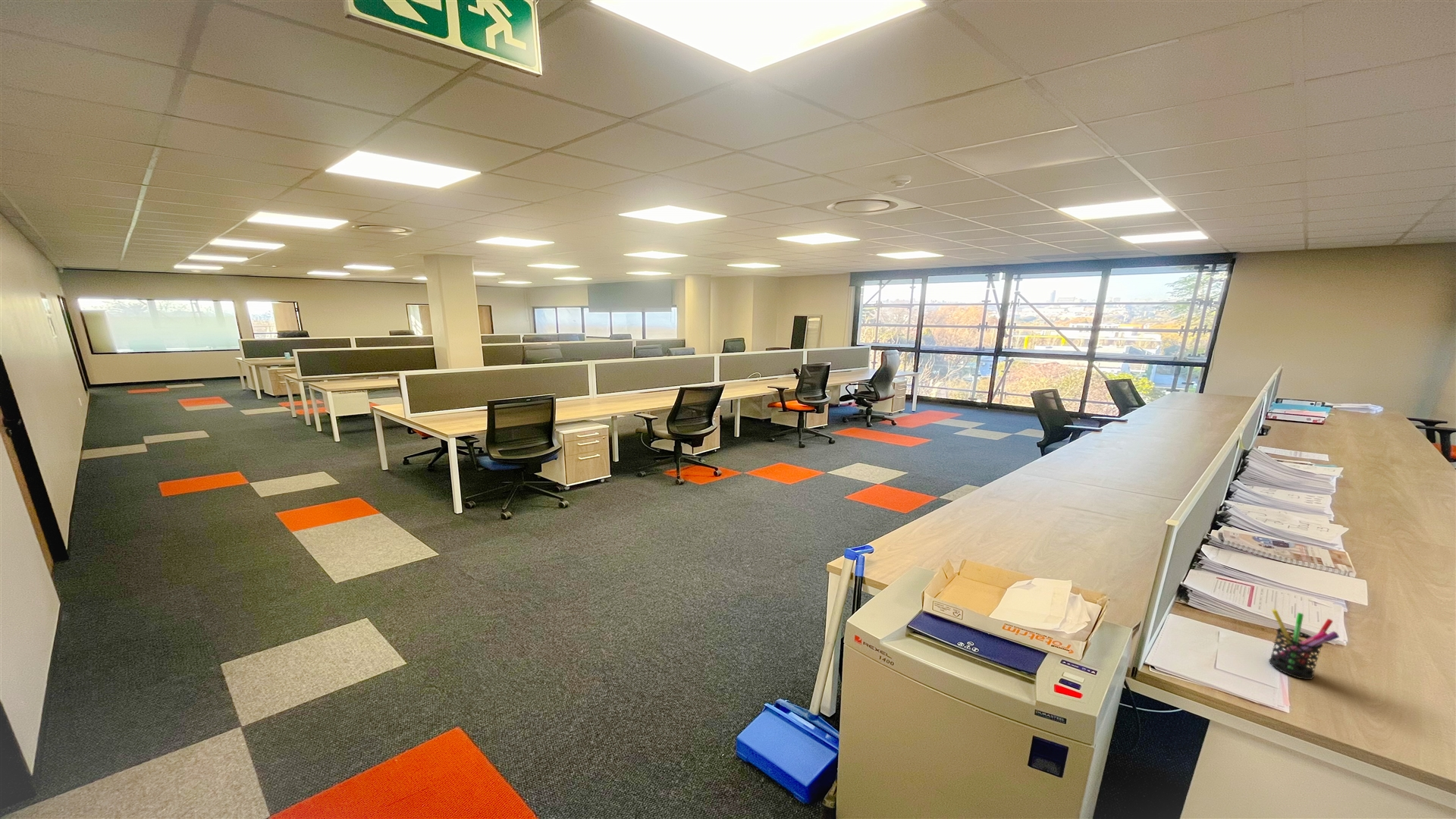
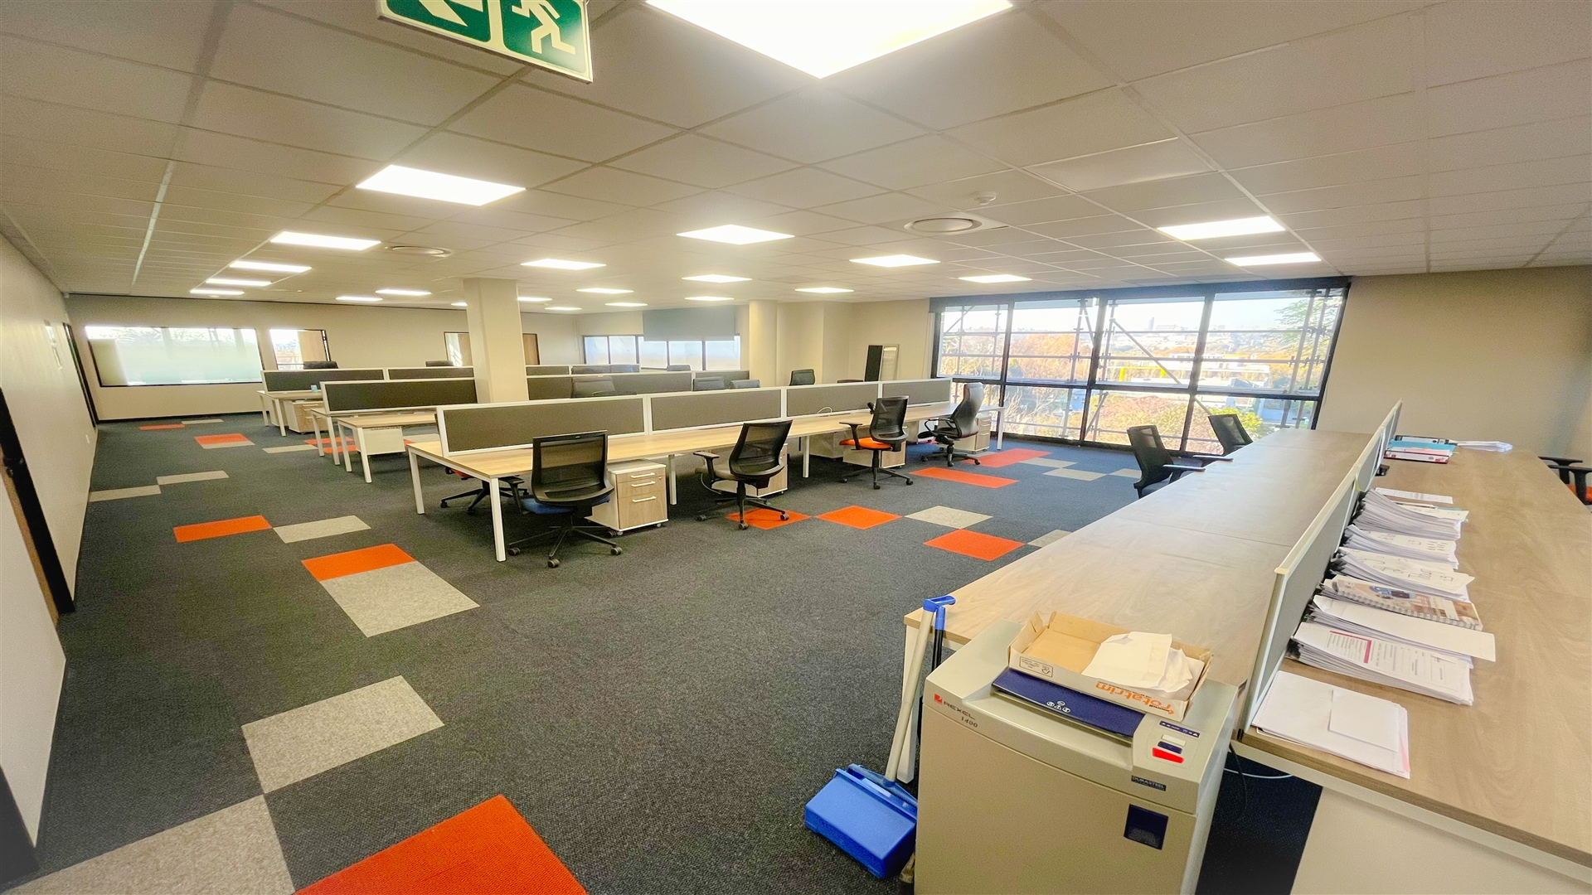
- pen holder (1300, 640)
